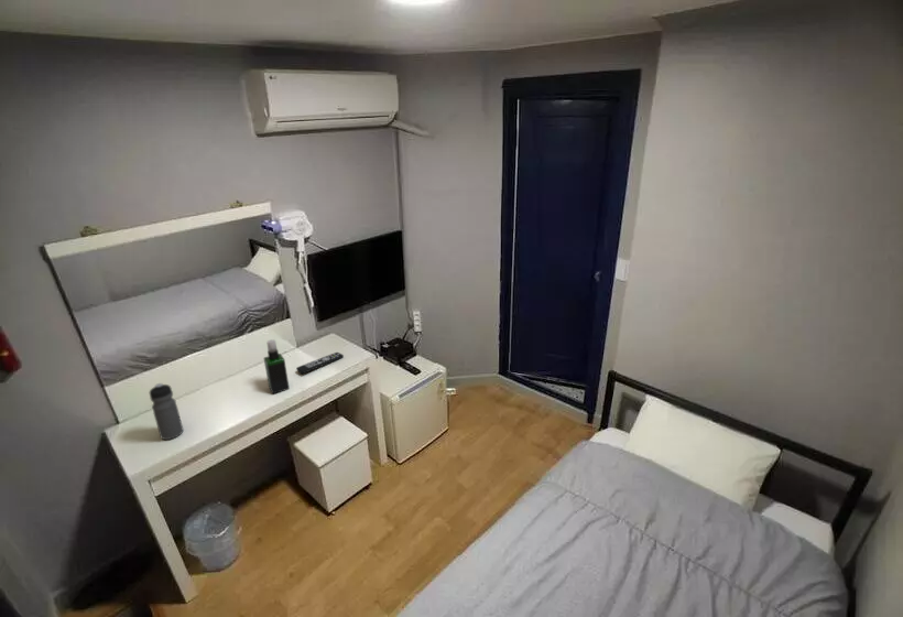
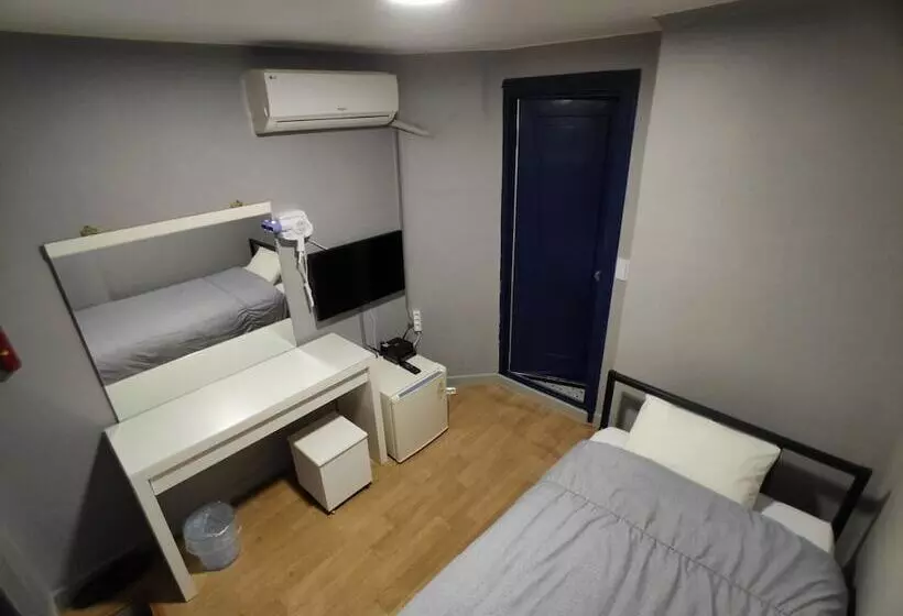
- spray bottle (274, 365)
- water bottle (165, 410)
- remote control (320, 362)
